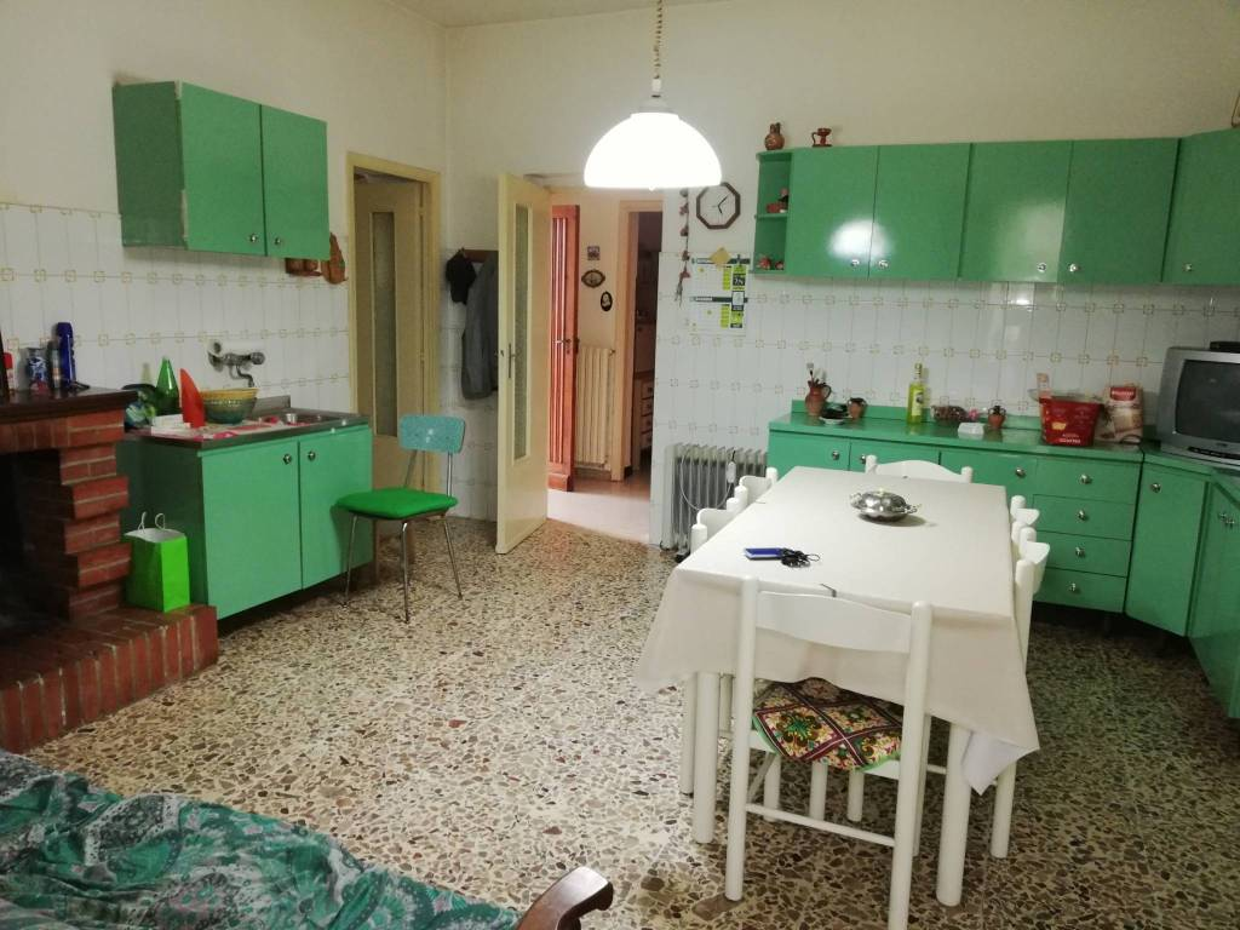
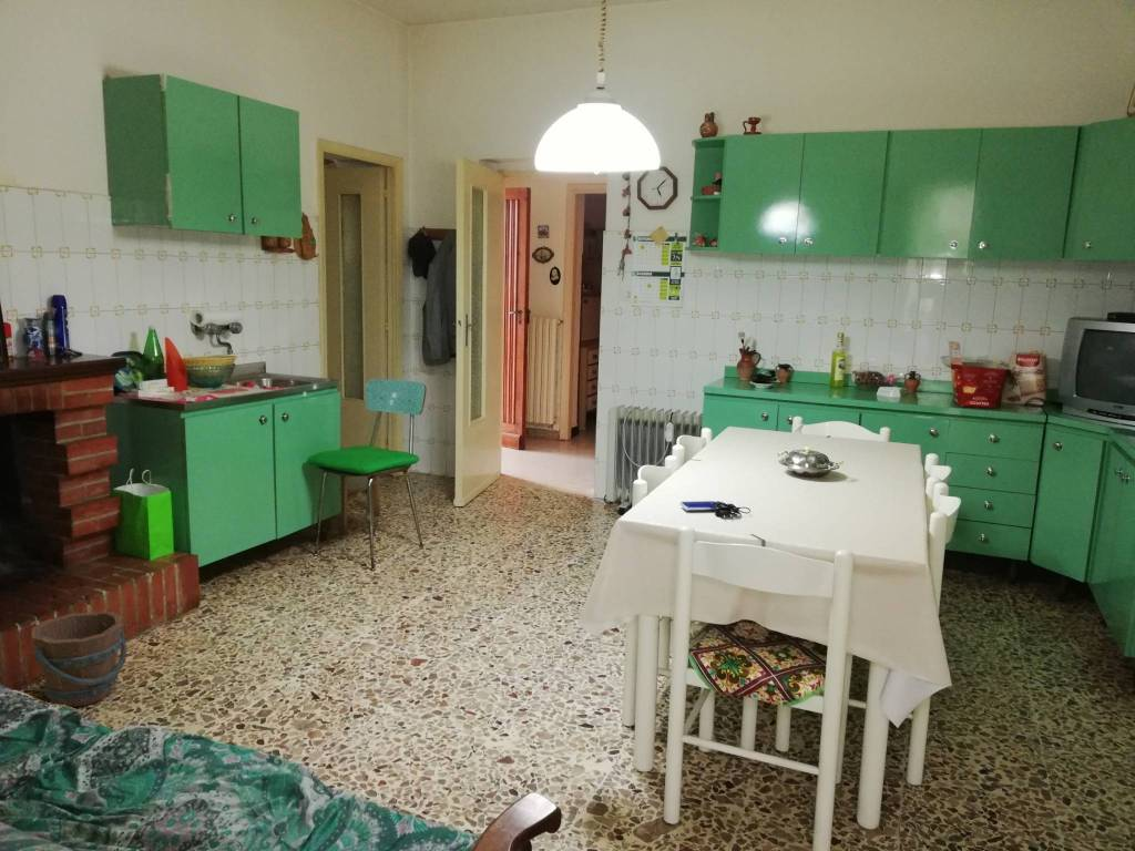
+ bucket (80, 659)
